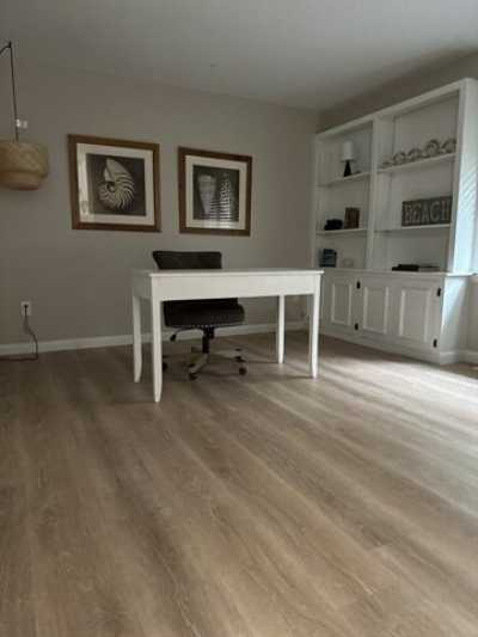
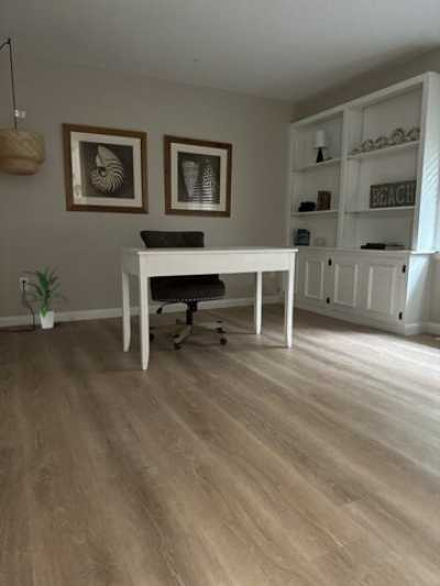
+ indoor plant (45, 296)
